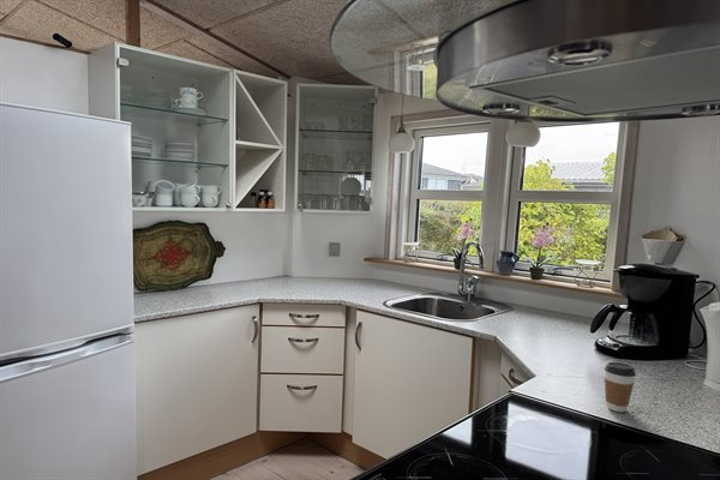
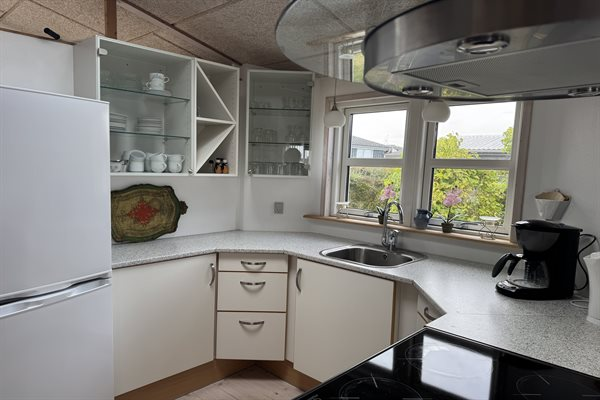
- coffee cup (618, 386)
